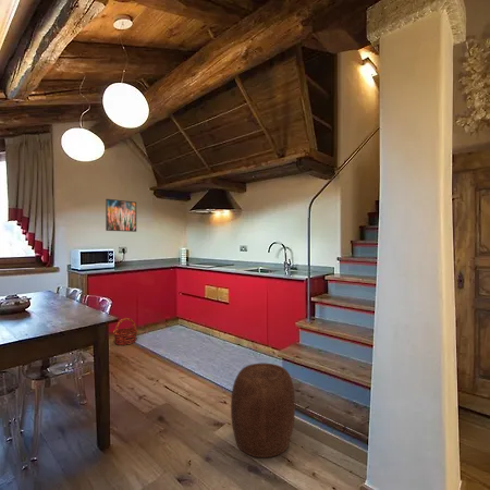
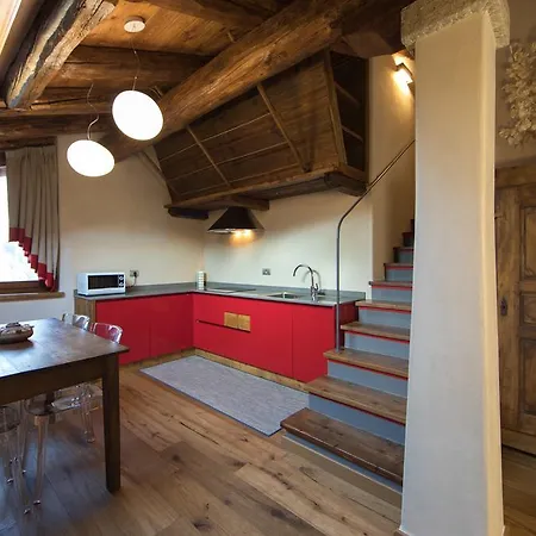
- basket (125, 330)
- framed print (121, 216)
- stool (262, 405)
